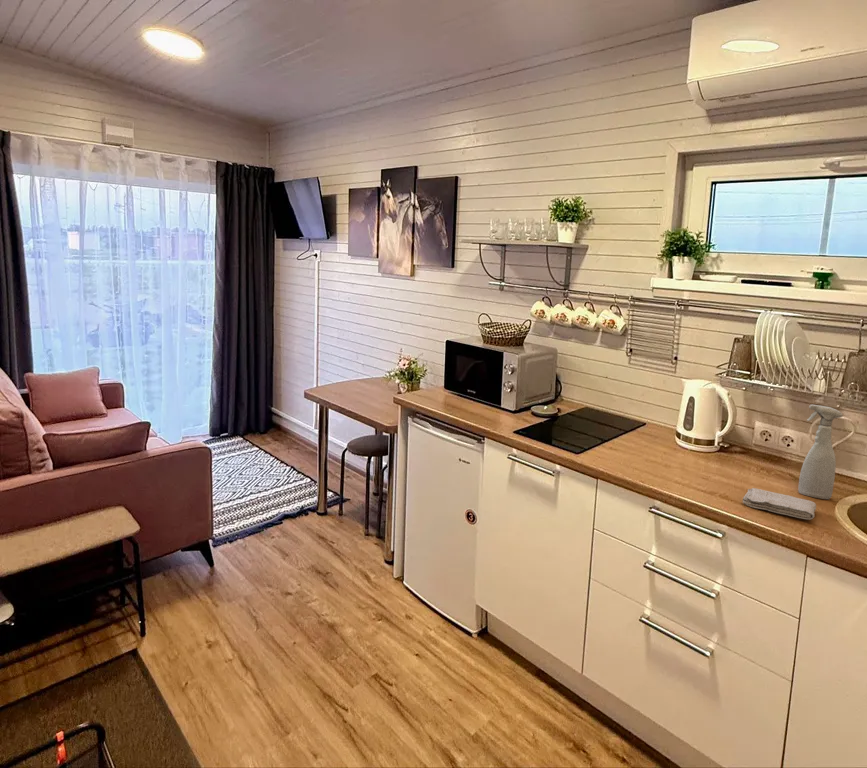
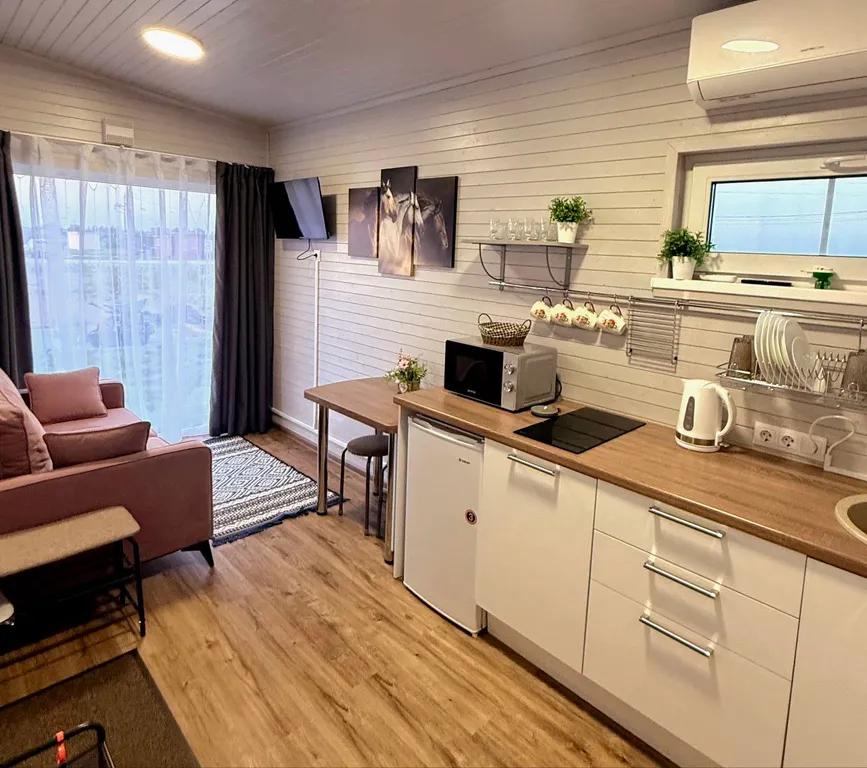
- washcloth (779, 502)
- spray bottle (821, 451)
